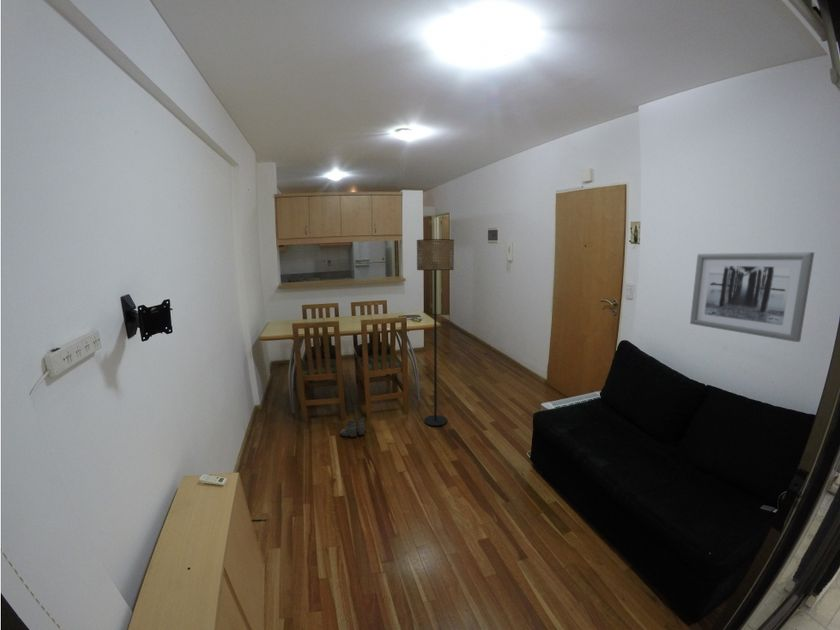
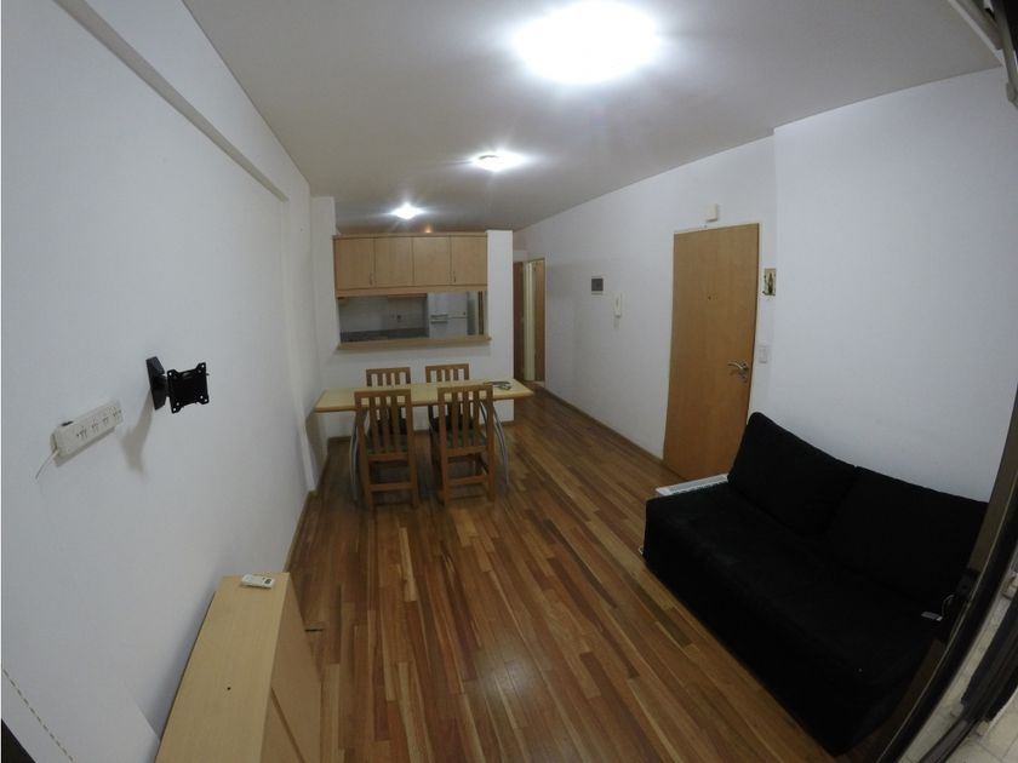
- floor lamp (435, 334)
- boots (355, 426)
- wall art (743, 293)
